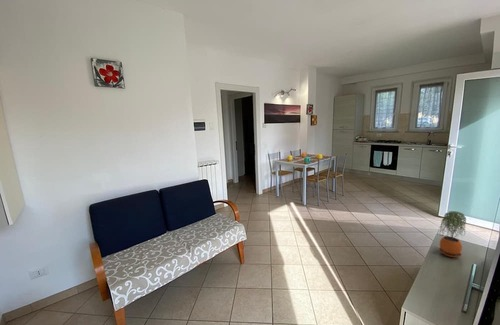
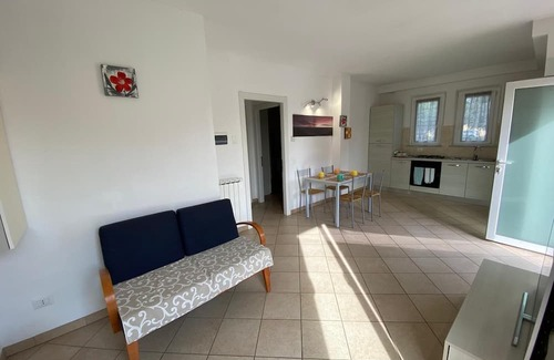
- potted plant (450, 232)
